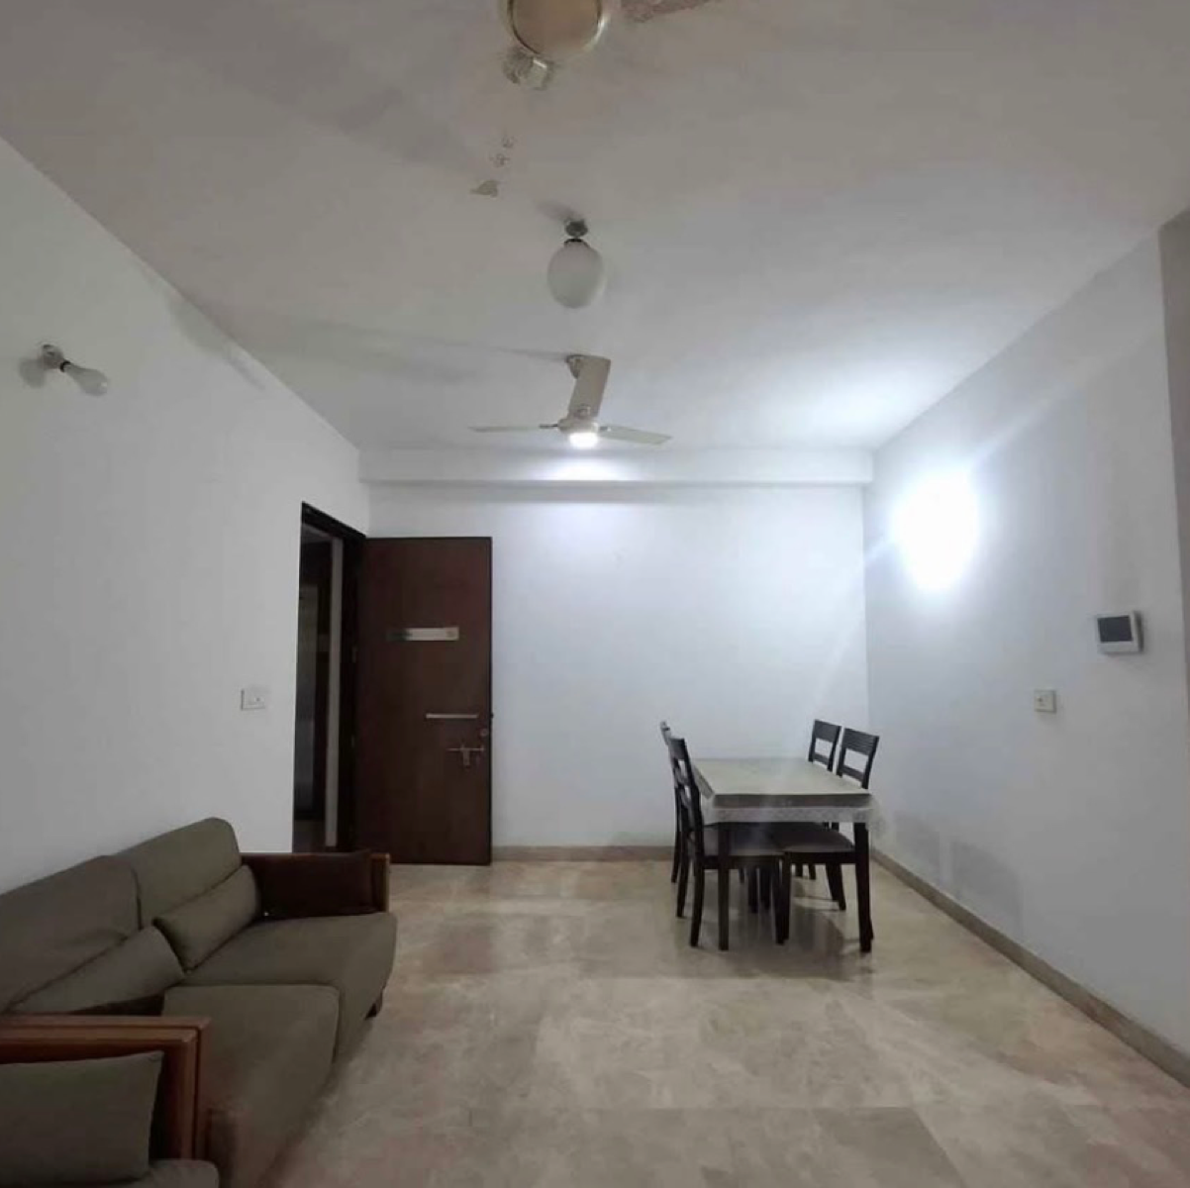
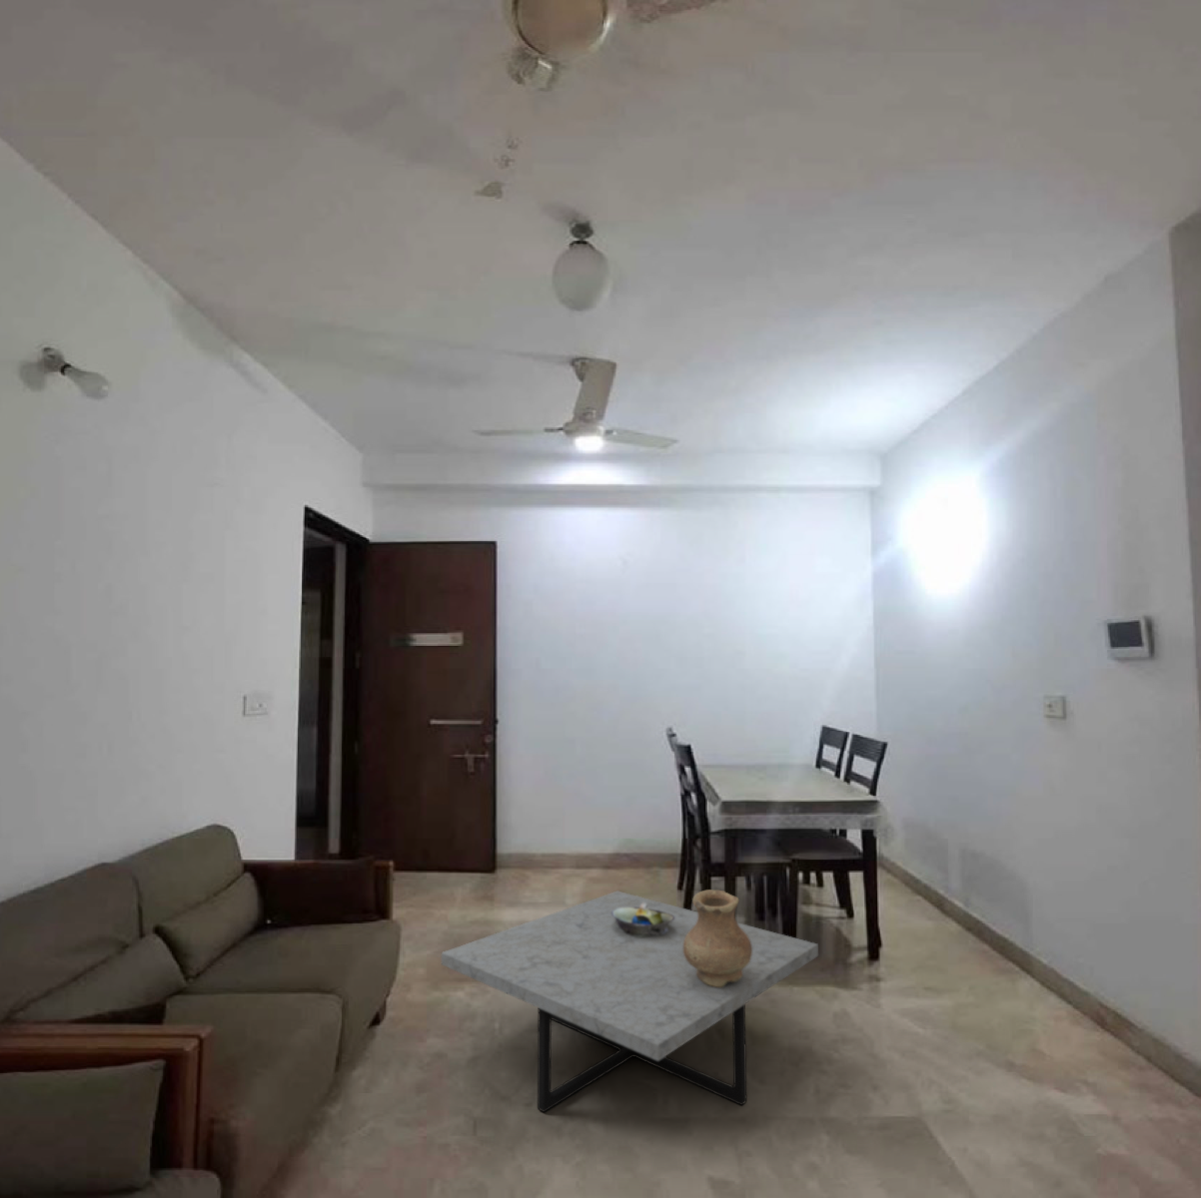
+ vase (717, 936)
+ decorative bowl (649, 915)
+ coffee table (632, 1001)
